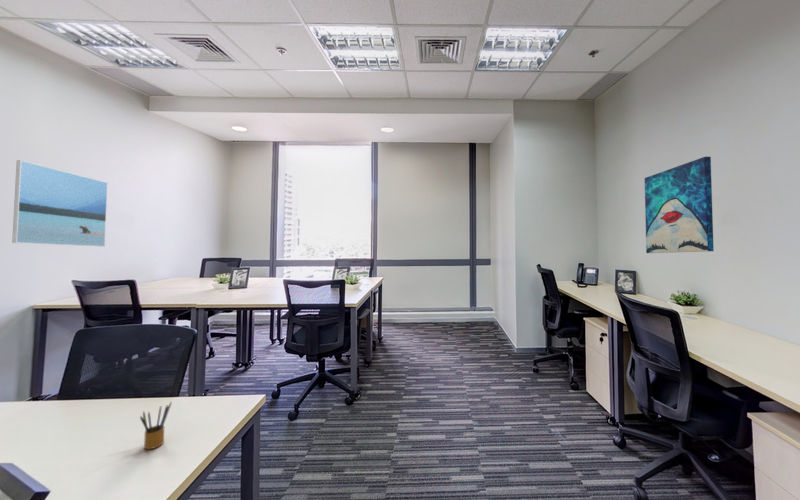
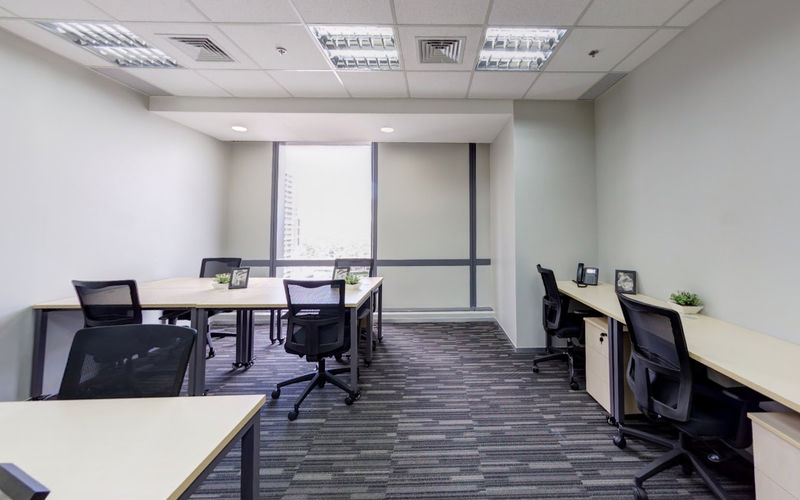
- pencil box (154, 426)
- wall art (674, 210)
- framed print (66, 208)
